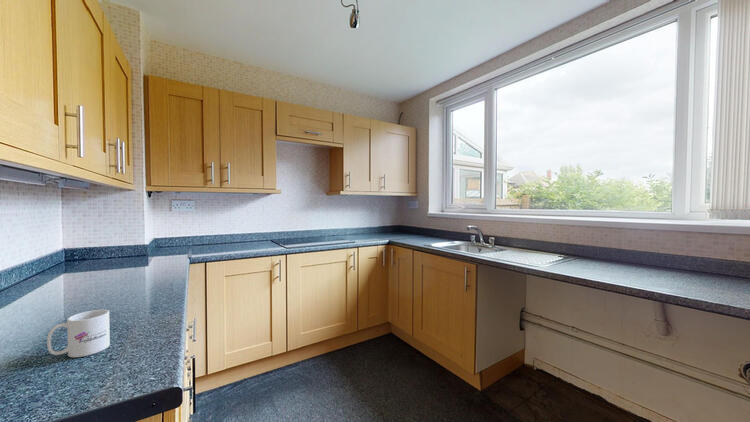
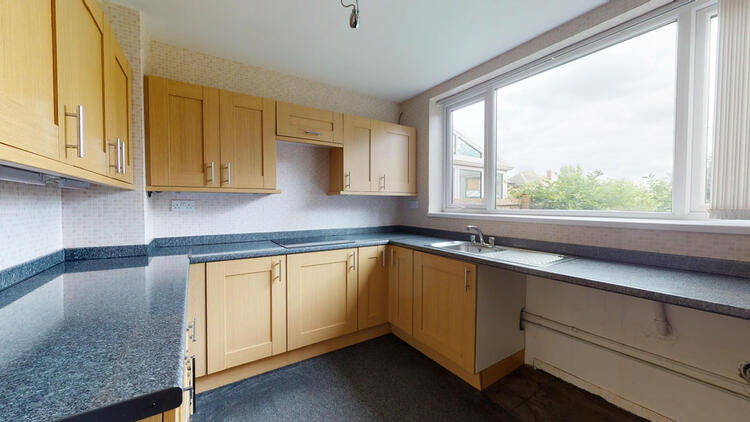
- mug (80, 334)
